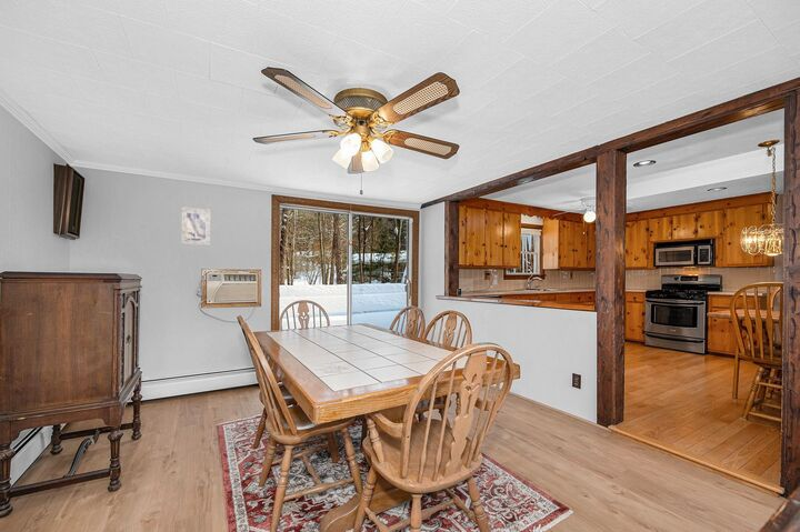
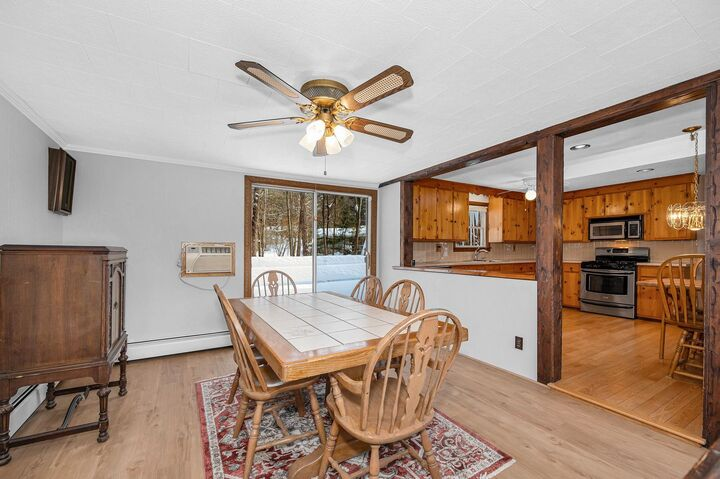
- wall art (196, 227)
